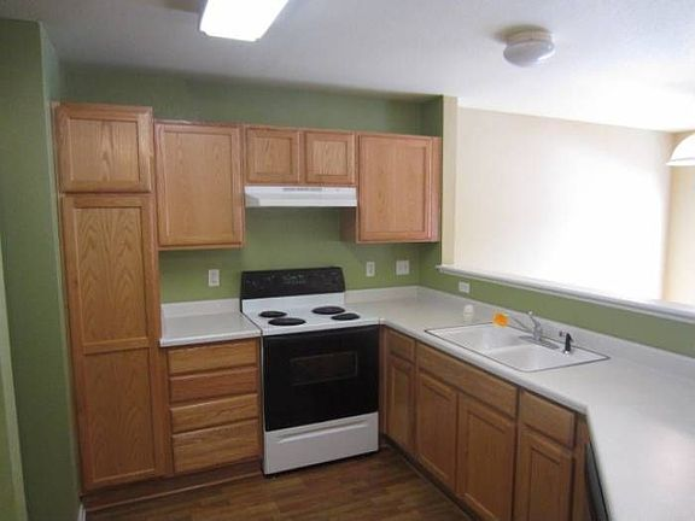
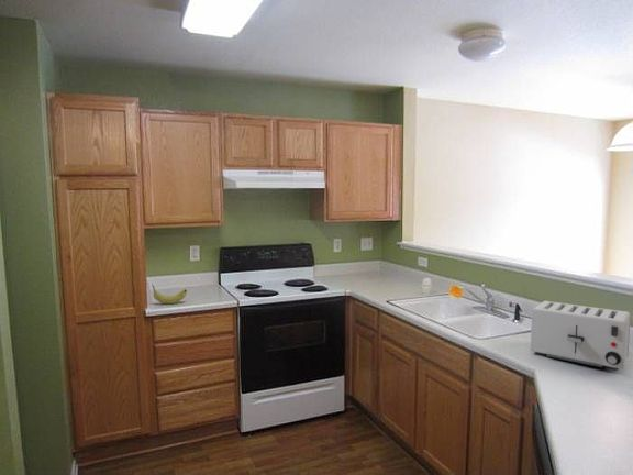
+ toaster (578, 334)
+ fruit (169, 296)
